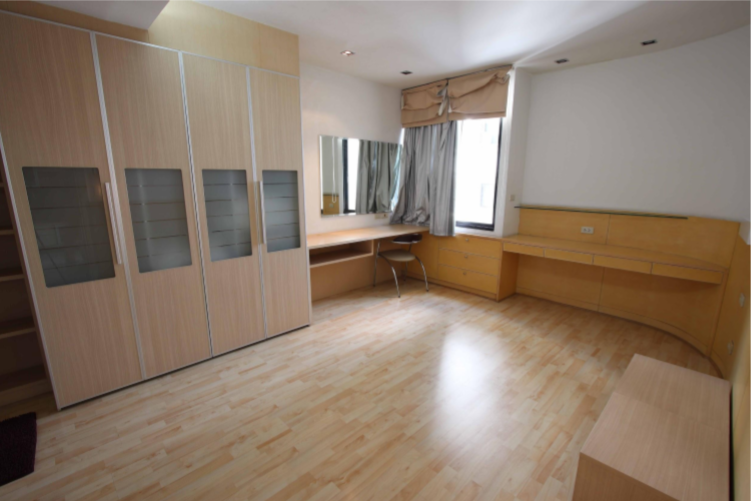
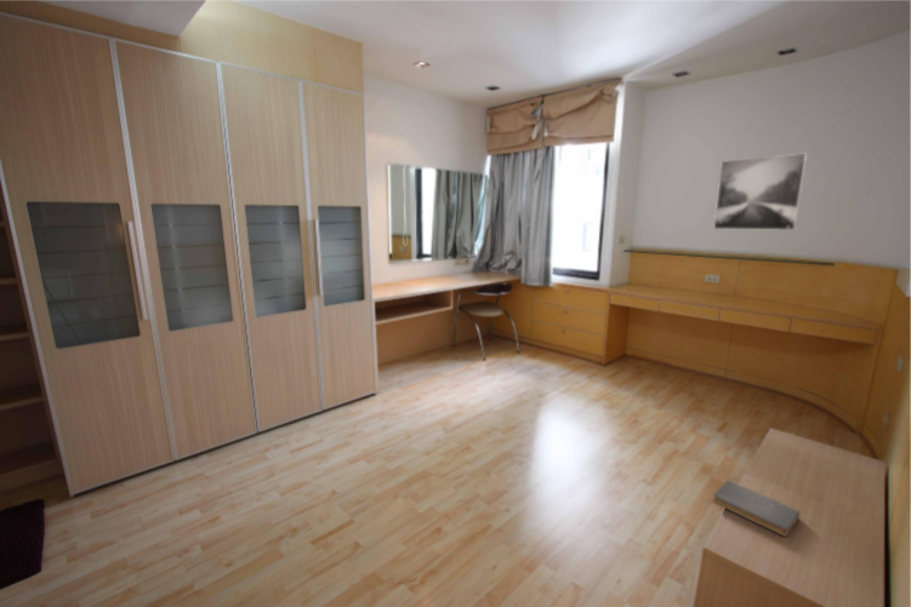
+ book (753, 505)
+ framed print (756, 194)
